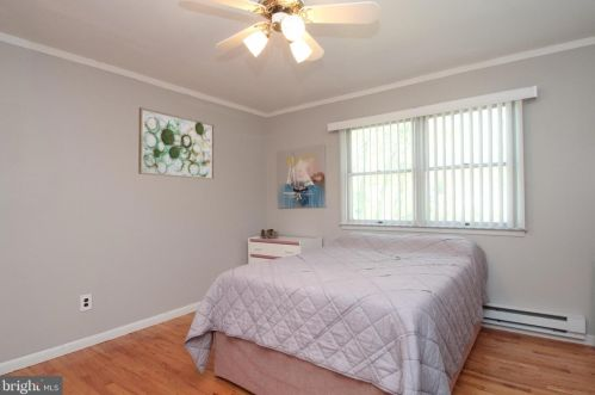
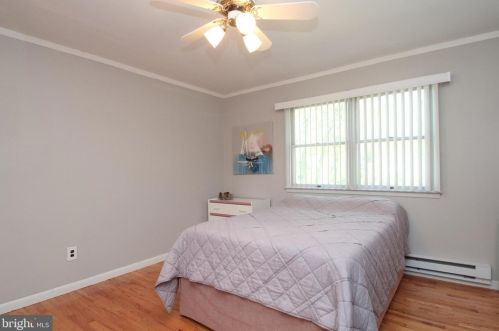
- wall art (180, 146)
